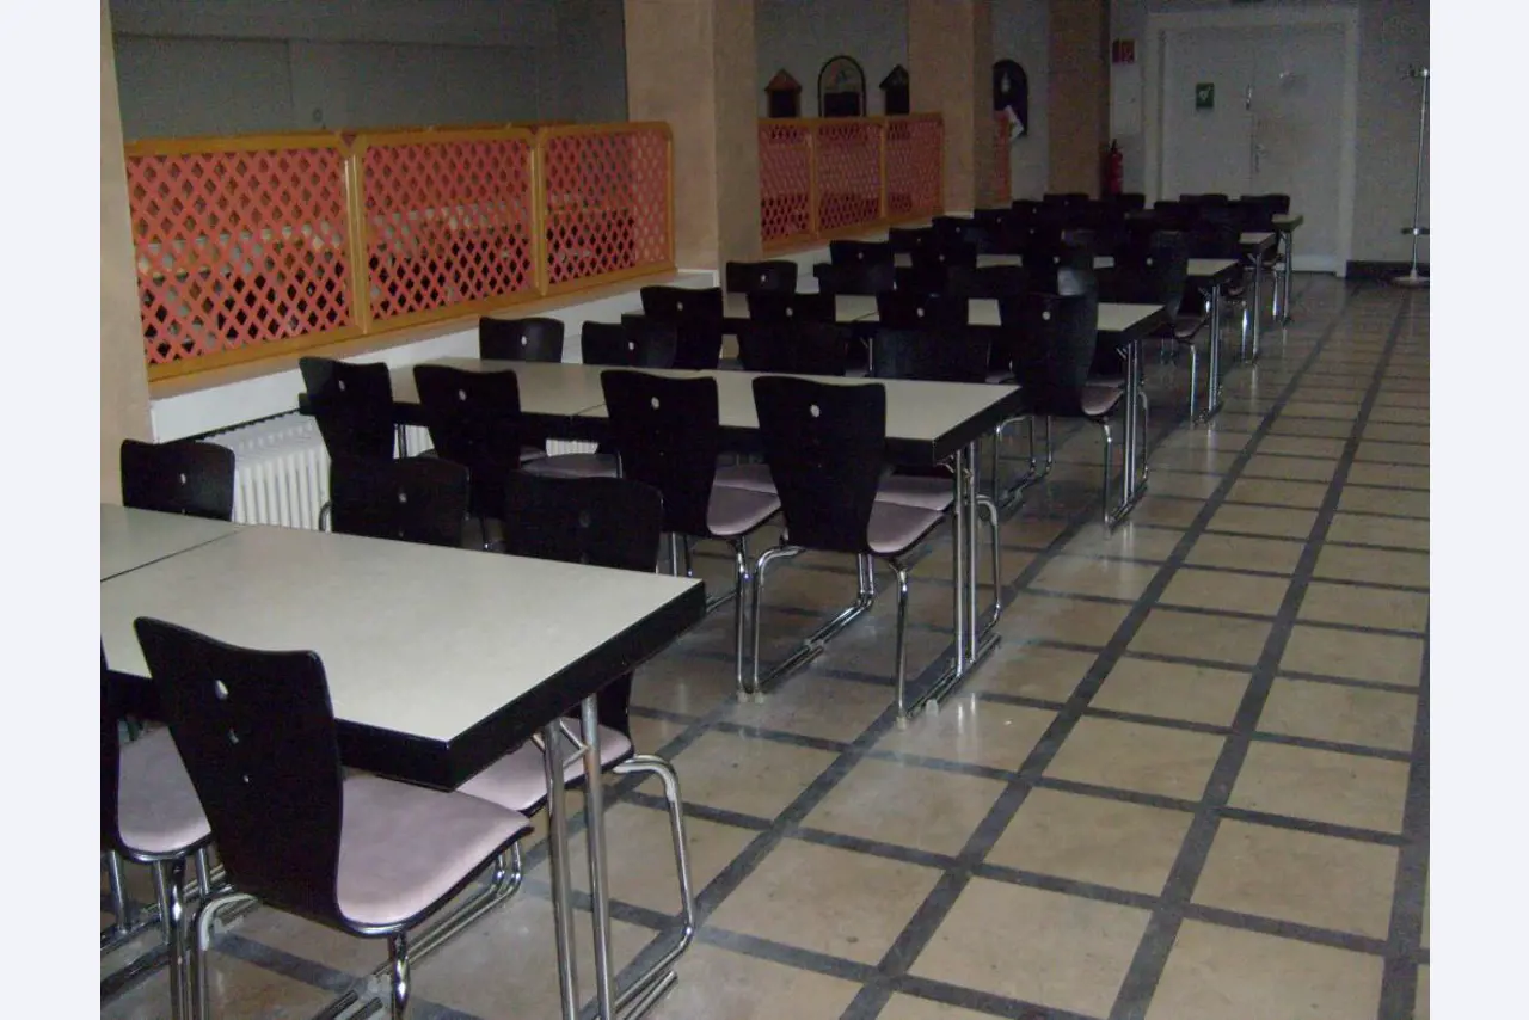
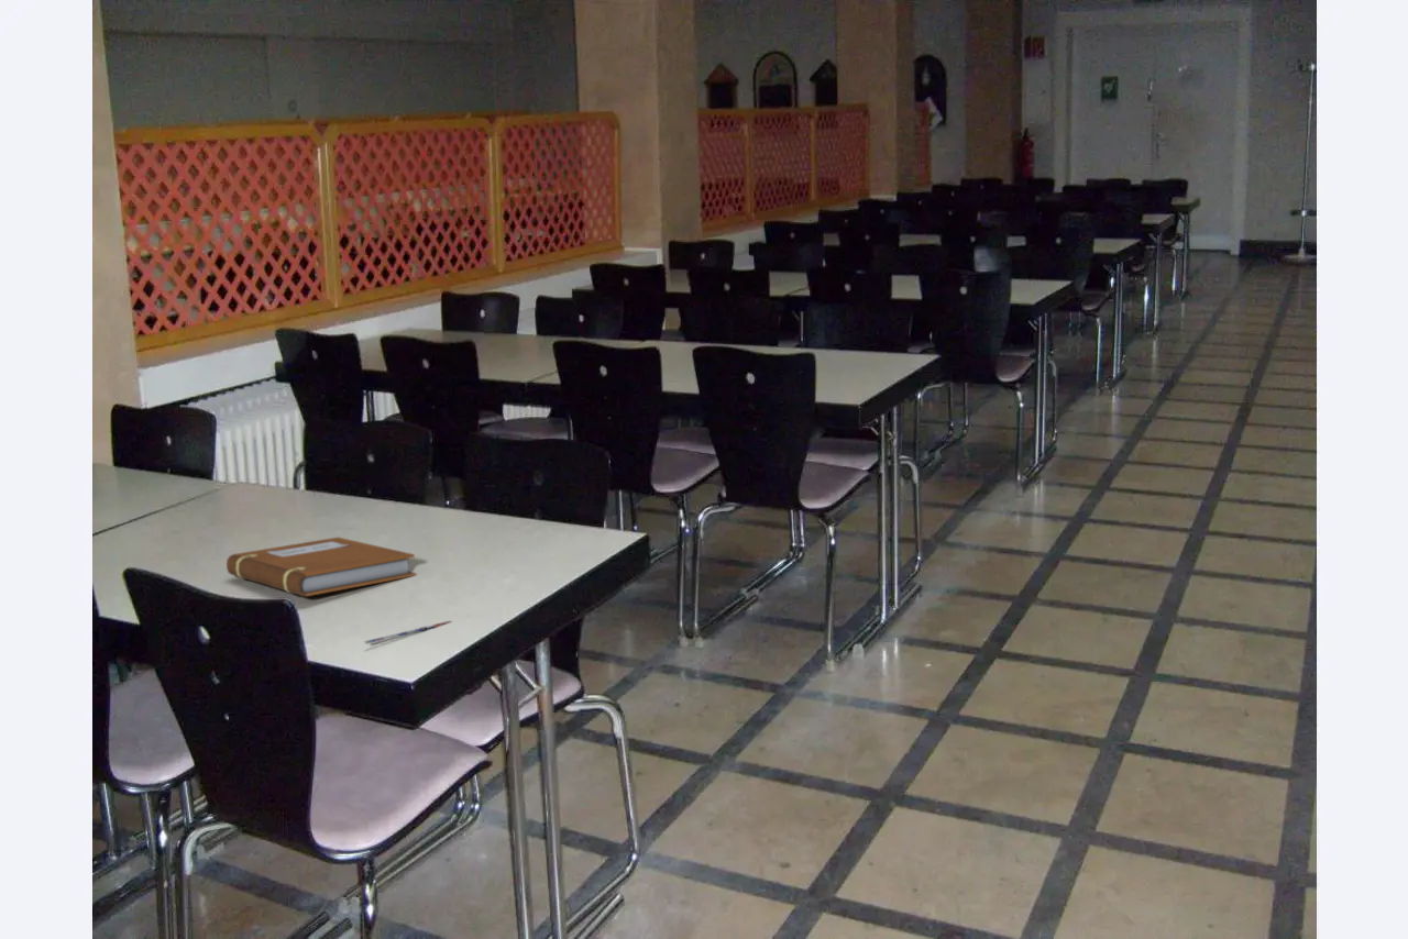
+ pen (409, 631)
+ notebook (317, 564)
